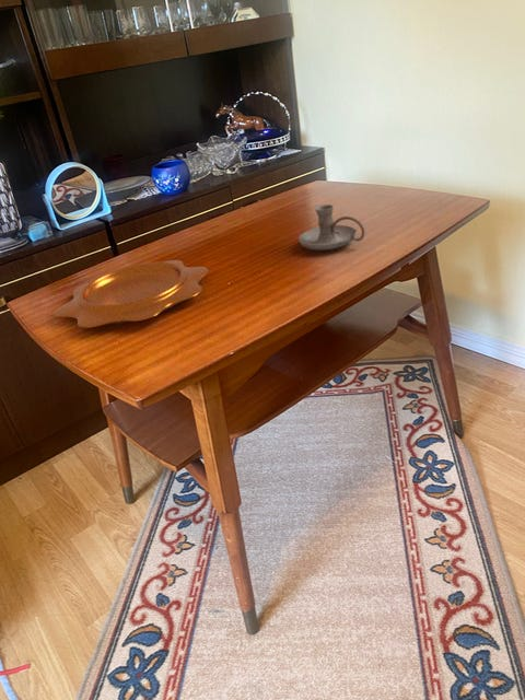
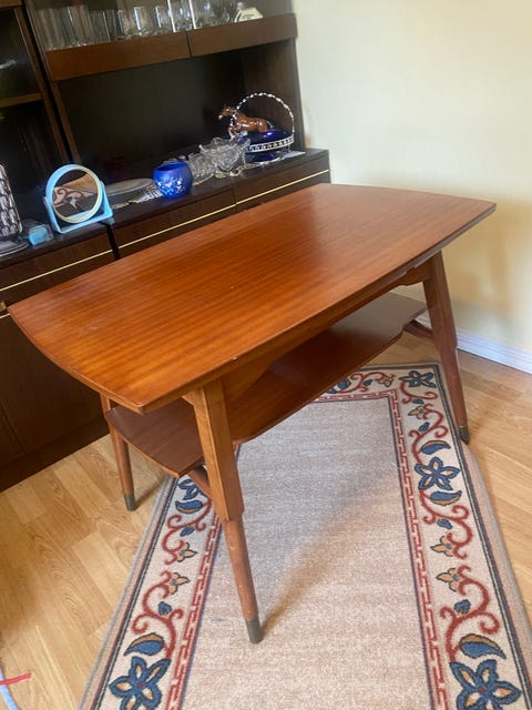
- candle holder (331, 226)
- decorative bowl (132, 290)
